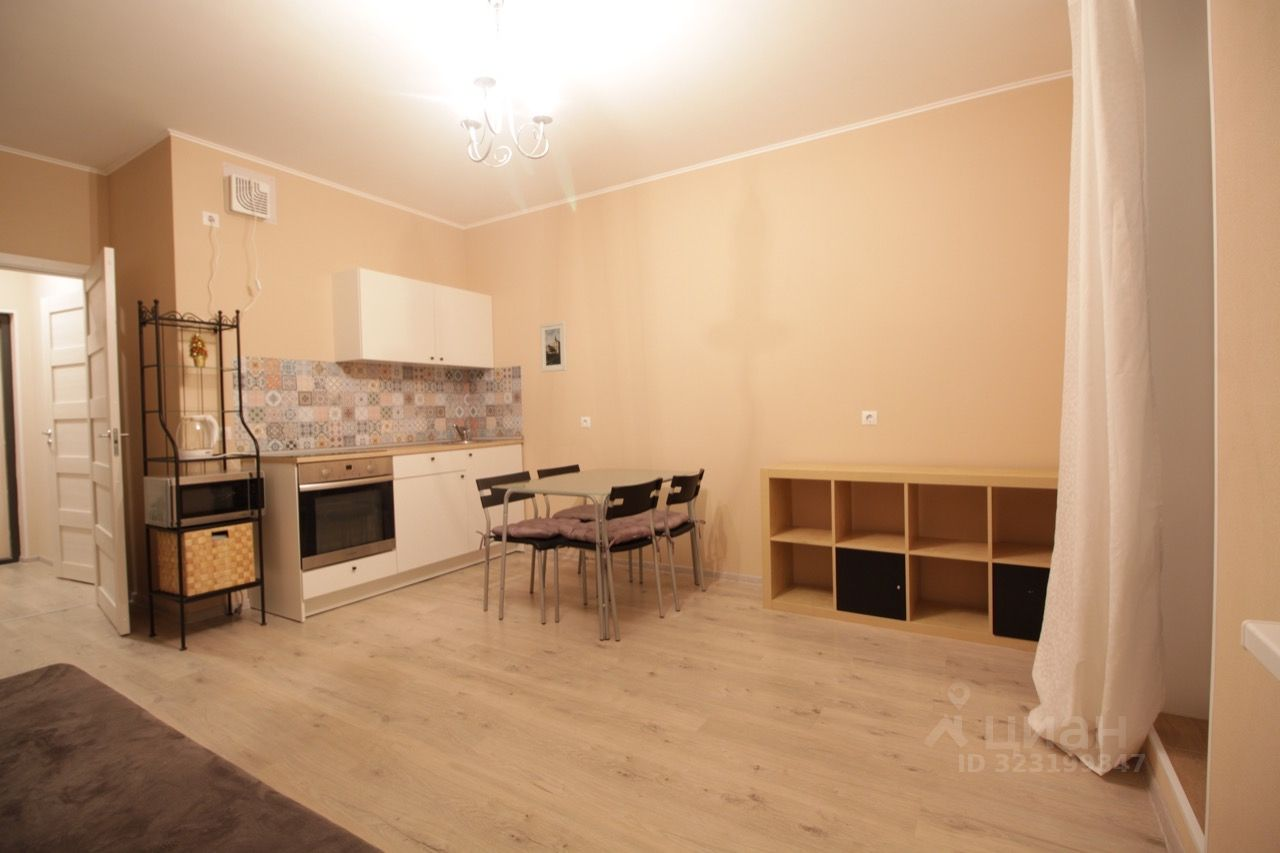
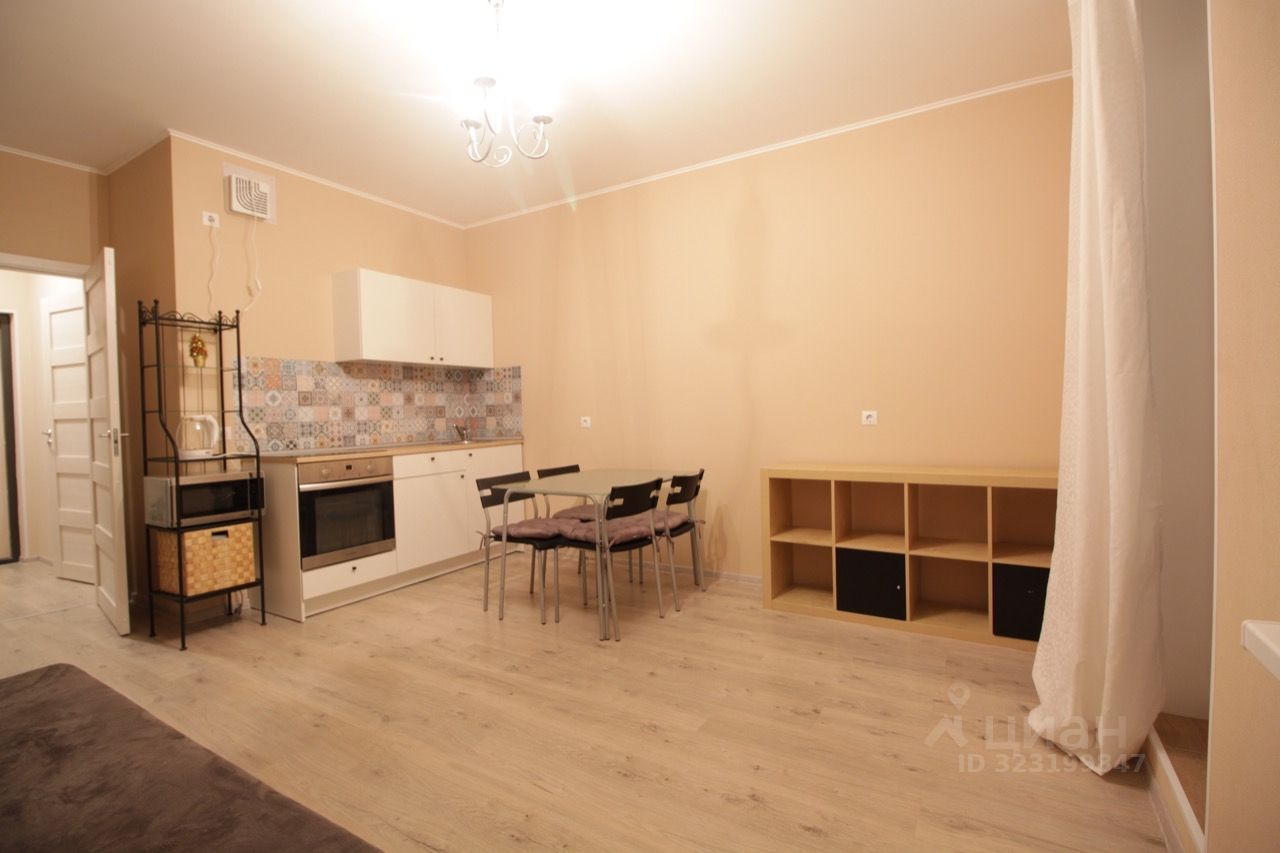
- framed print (553, 347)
